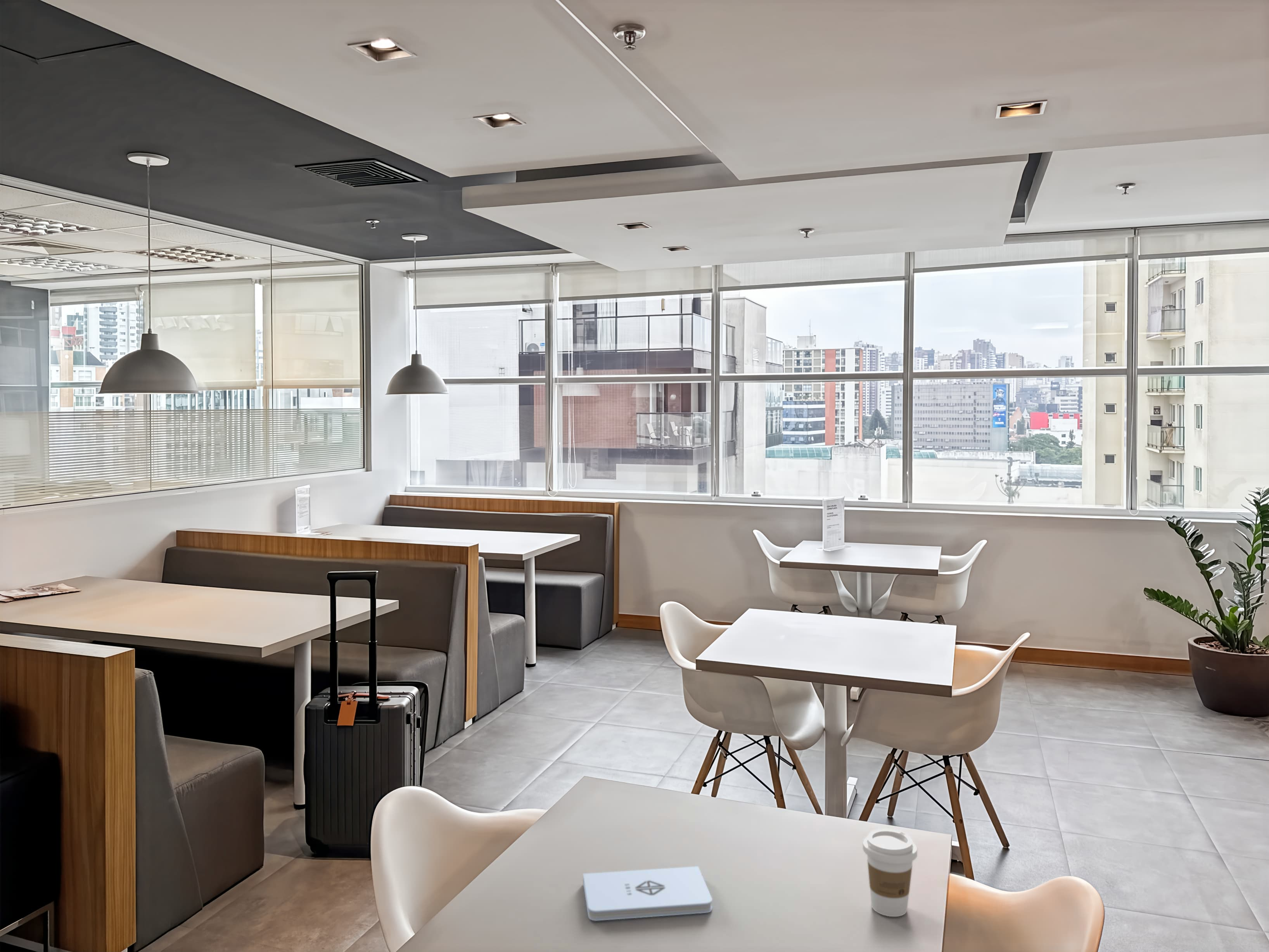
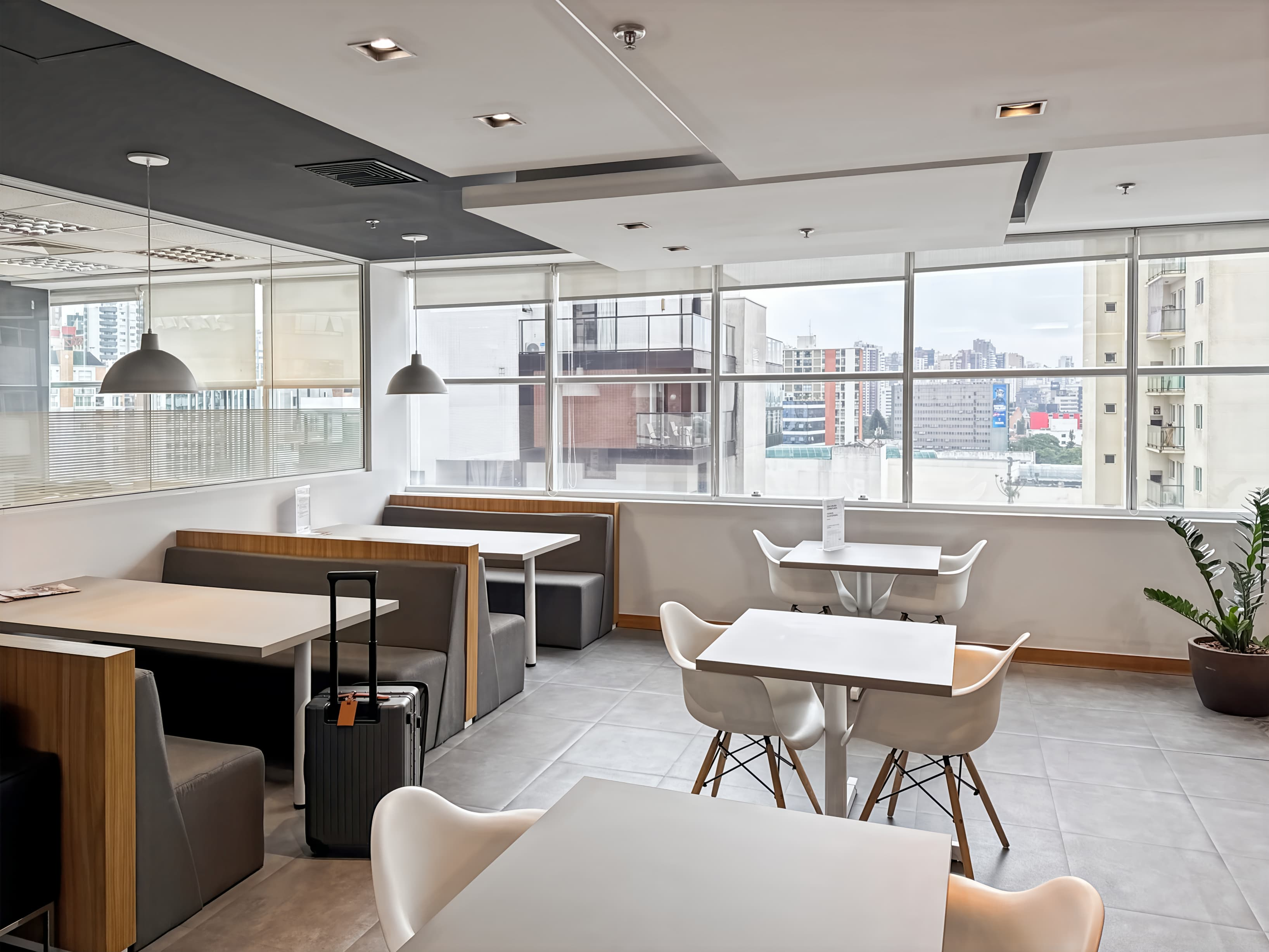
- coffee cup (889, 873)
- notepad (646, 892)
